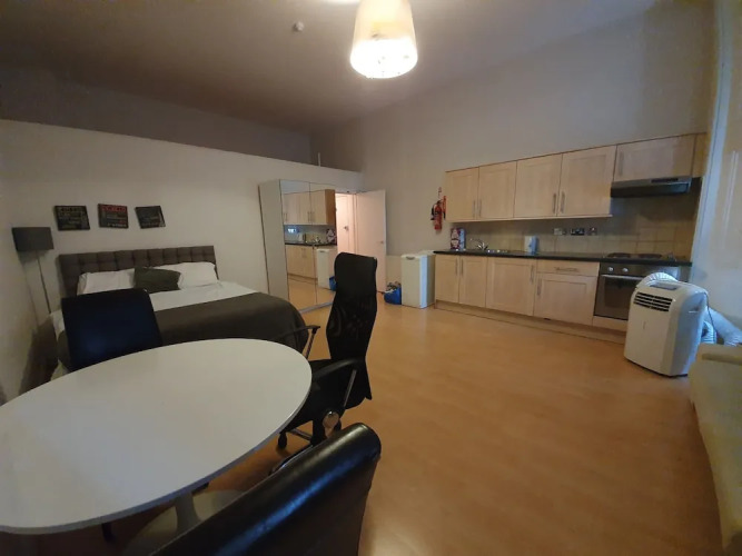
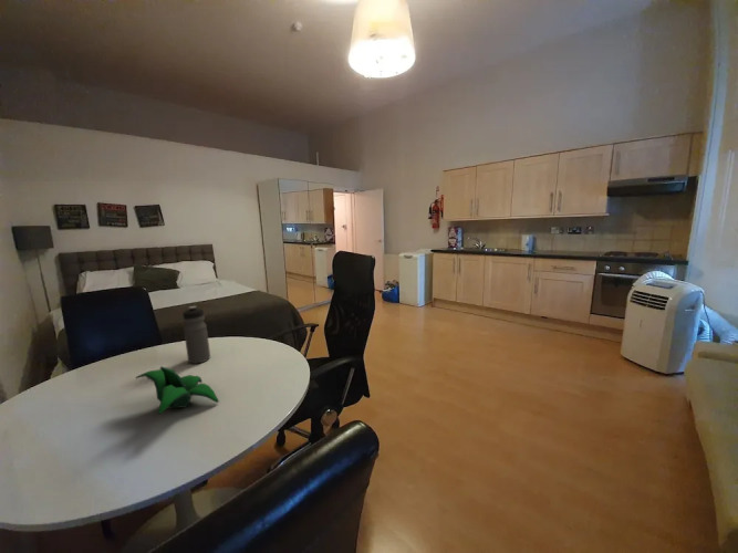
+ water bottle (196, 333)
+ succulent plant (179, 380)
